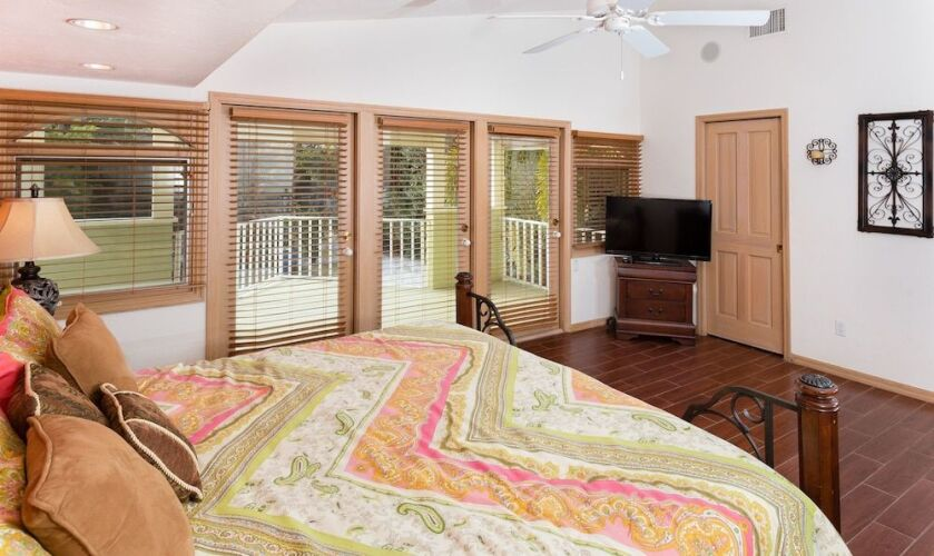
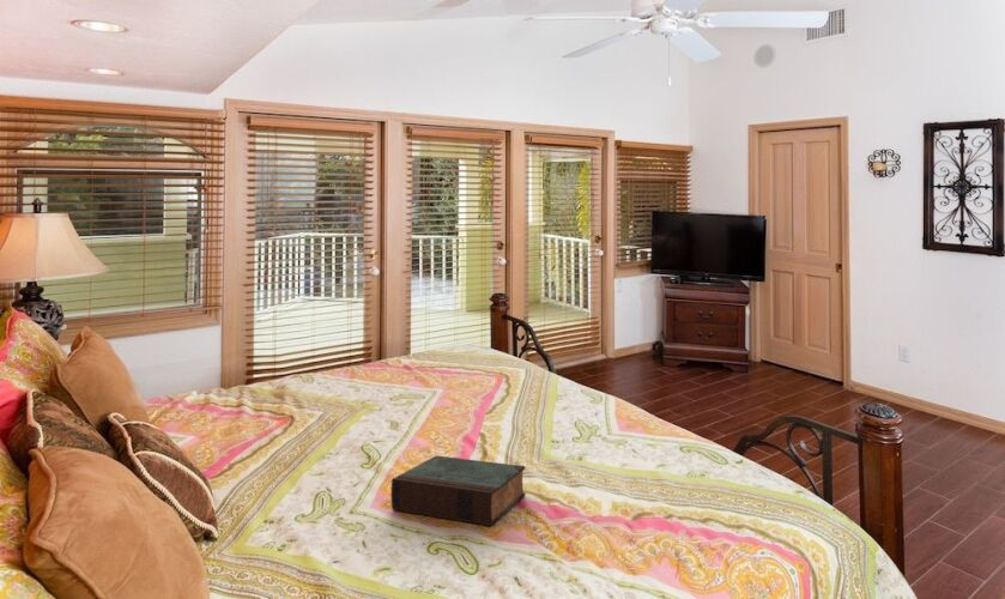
+ book (460, 488)
